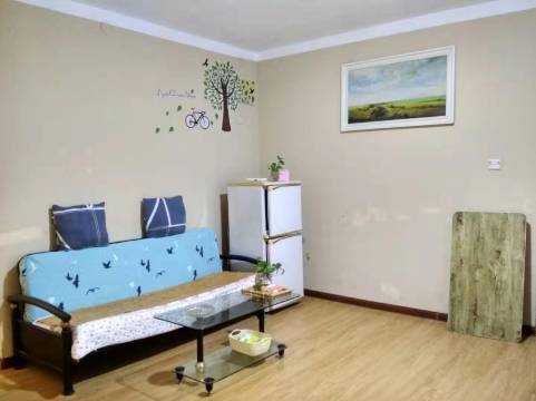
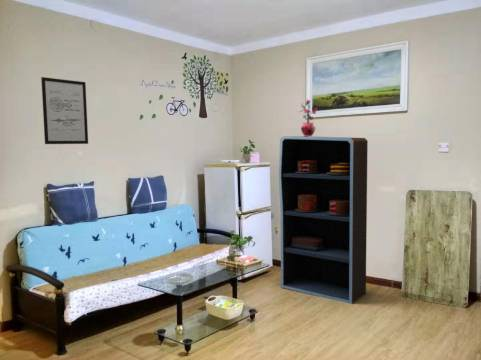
+ bookshelf (321, 214)
+ potted plant (307, 118)
+ wall art (65, 112)
